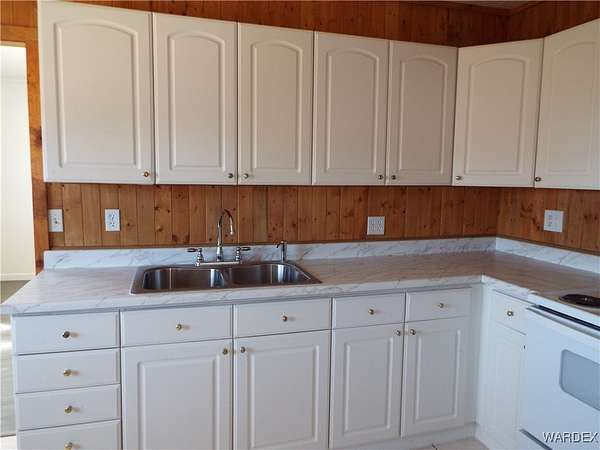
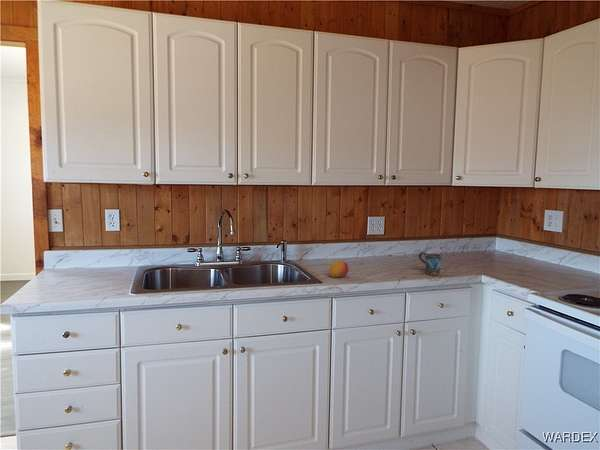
+ mug (431, 263)
+ fruit (338, 268)
